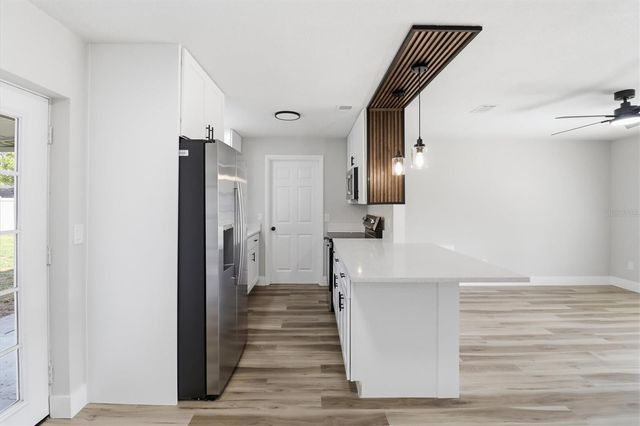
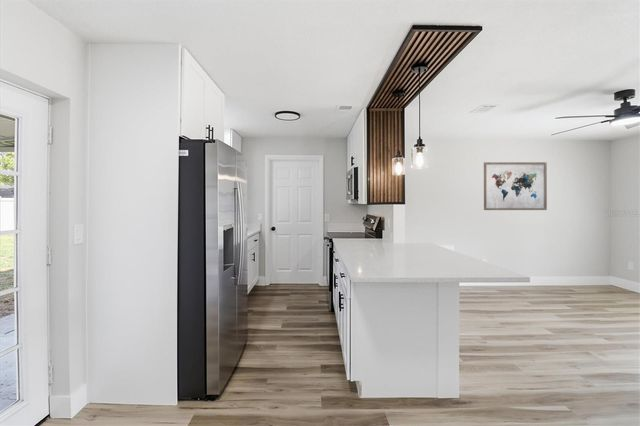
+ wall art (515, 186)
